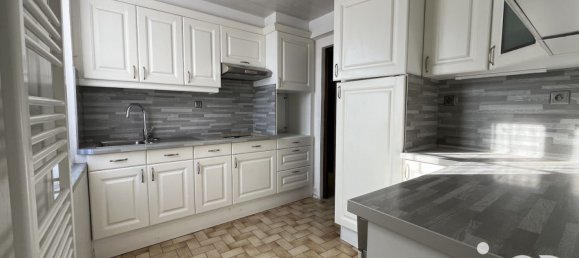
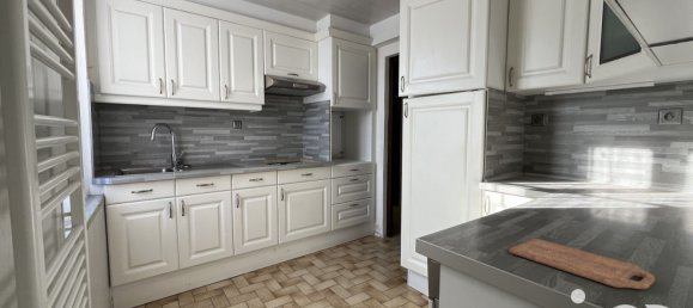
+ cutting board (577, 260)
